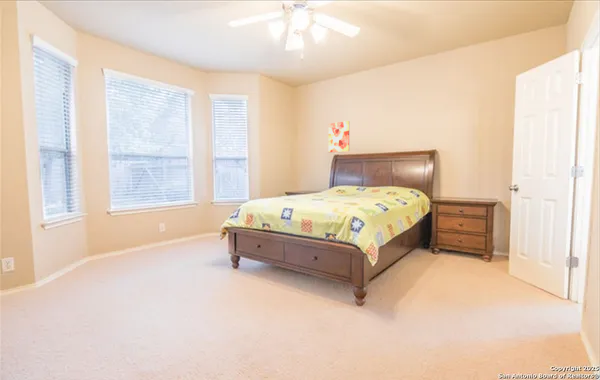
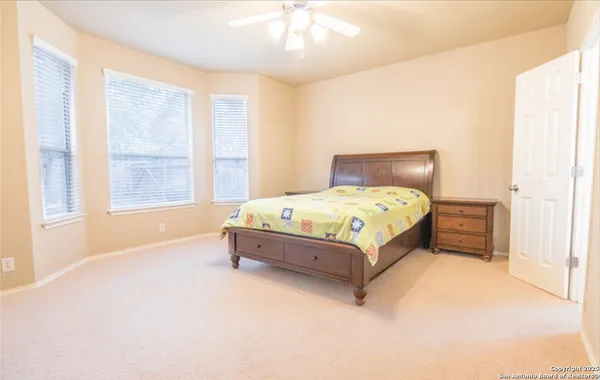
- wall art (338, 137)
